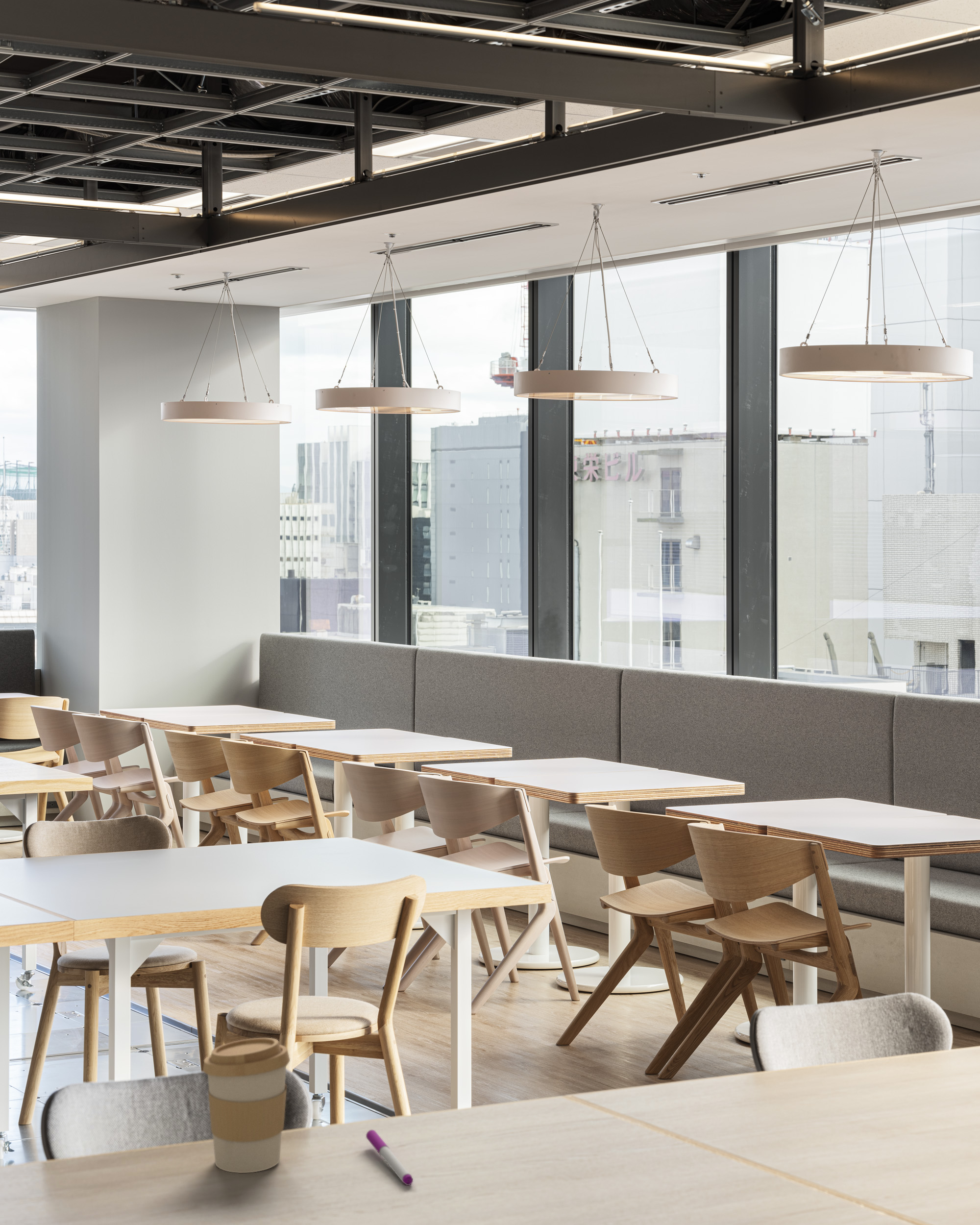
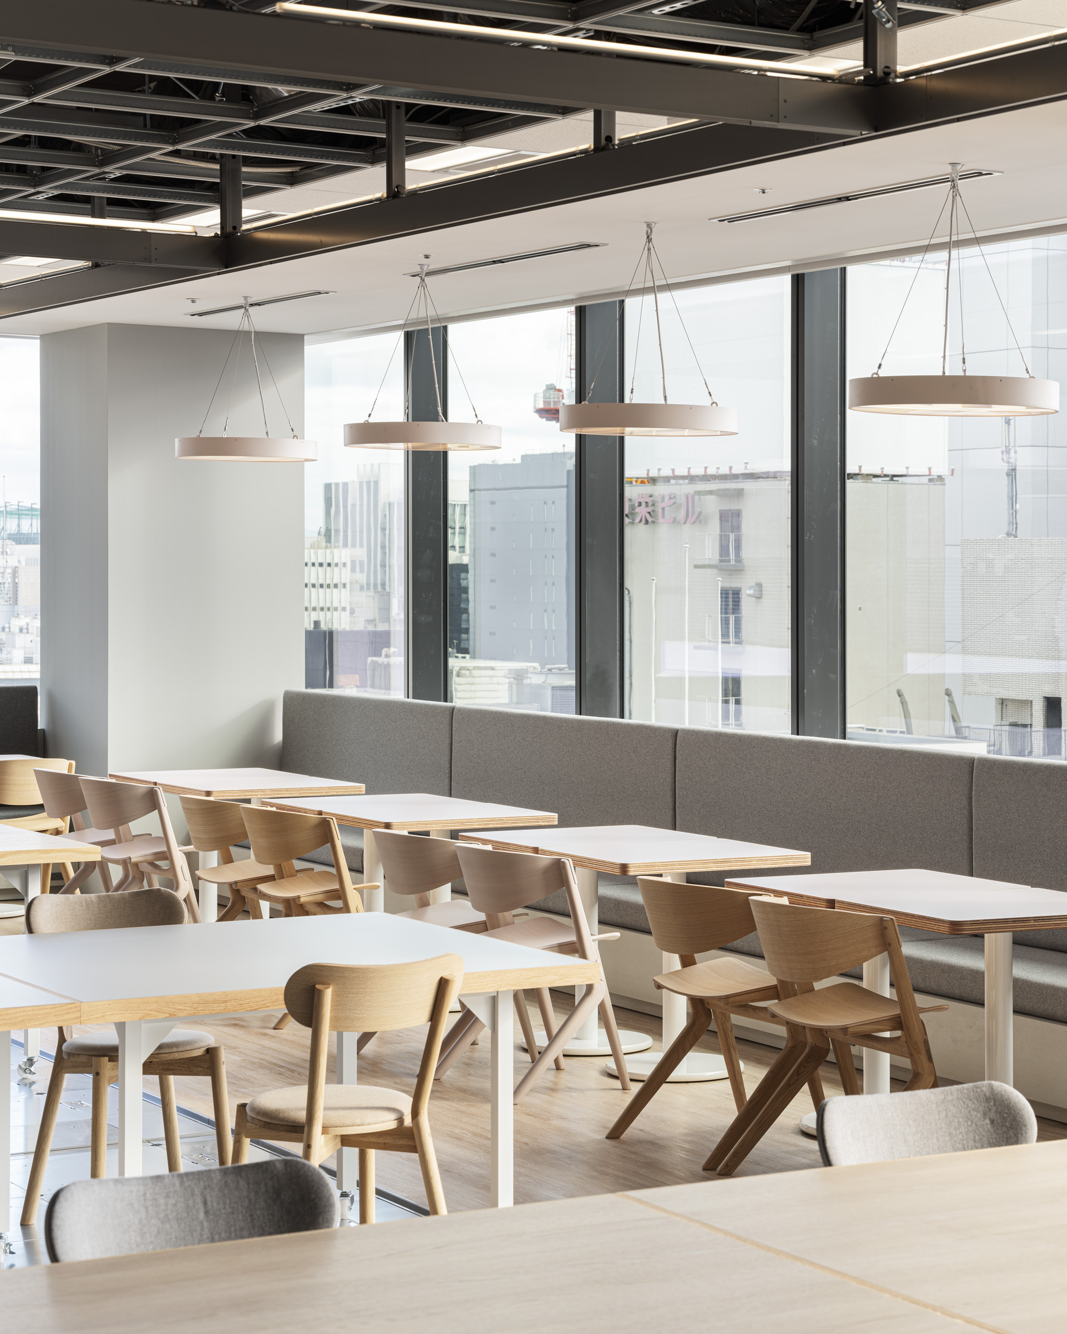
- pen (389, 1157)
- coffee cup (247, 1102)
